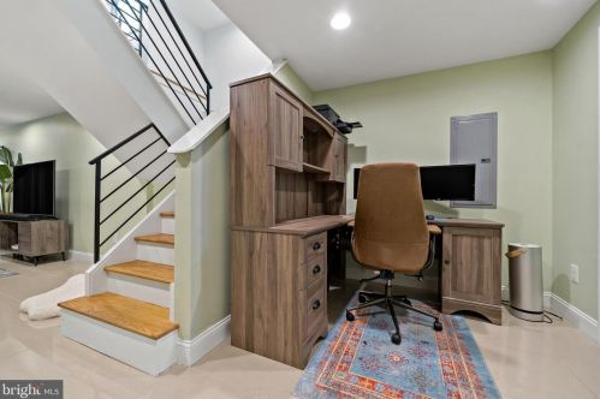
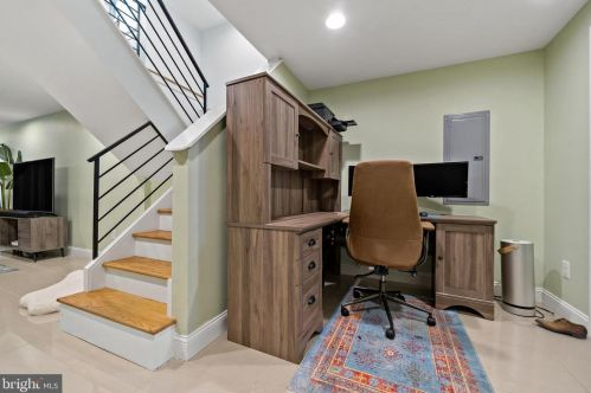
+ shoe (559, 324)
